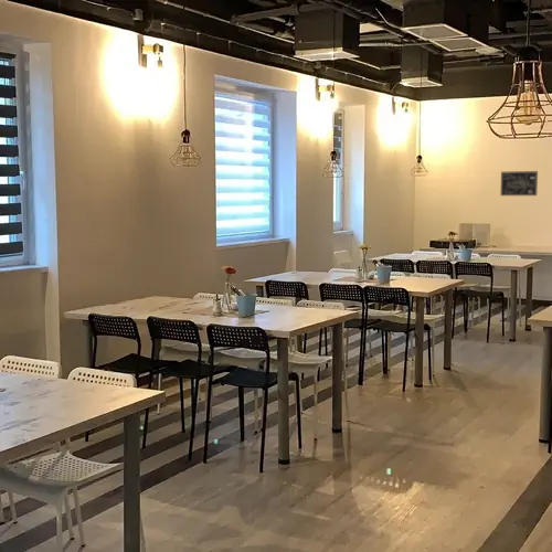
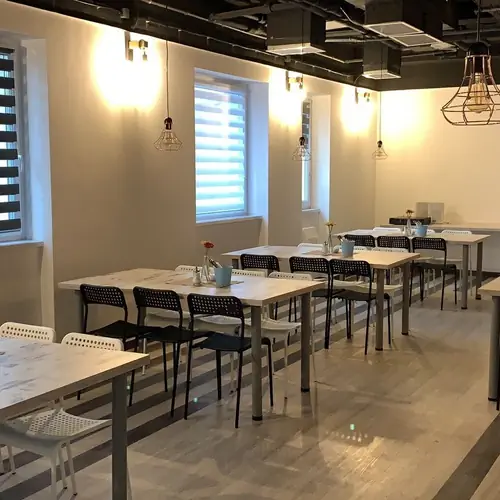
- wall art (519, 183)
